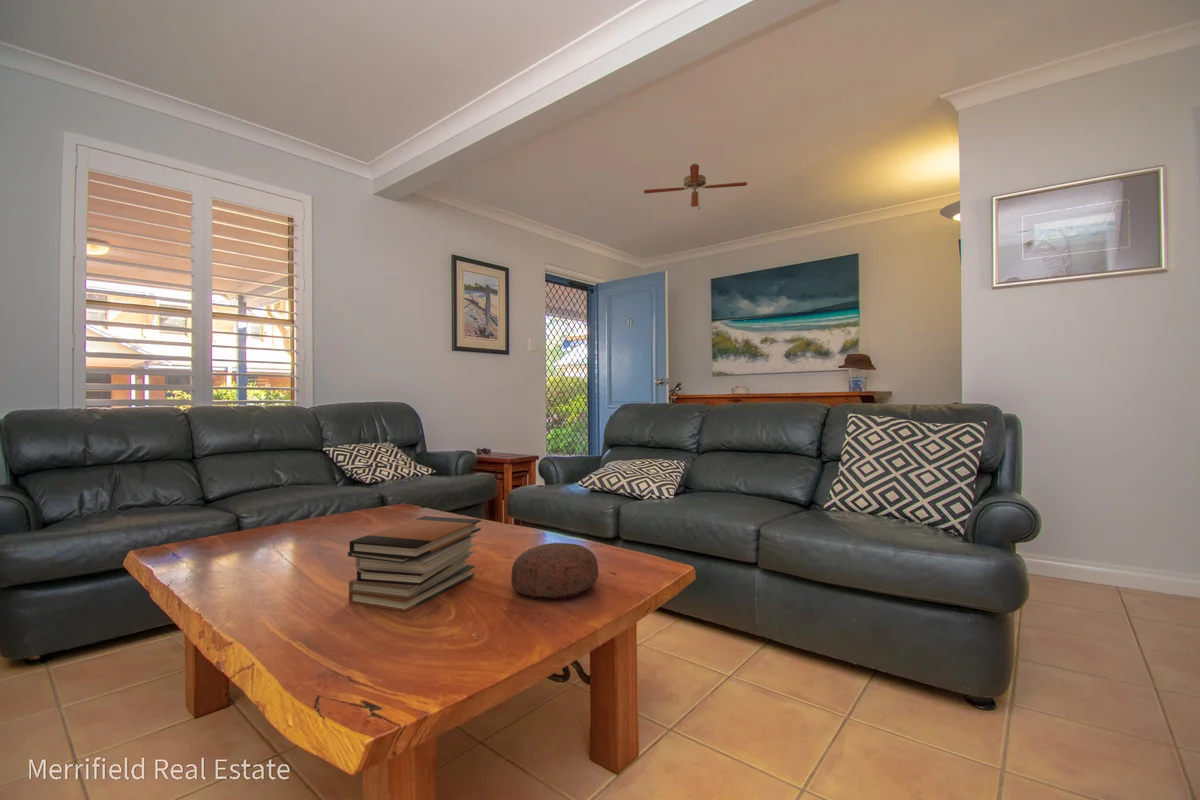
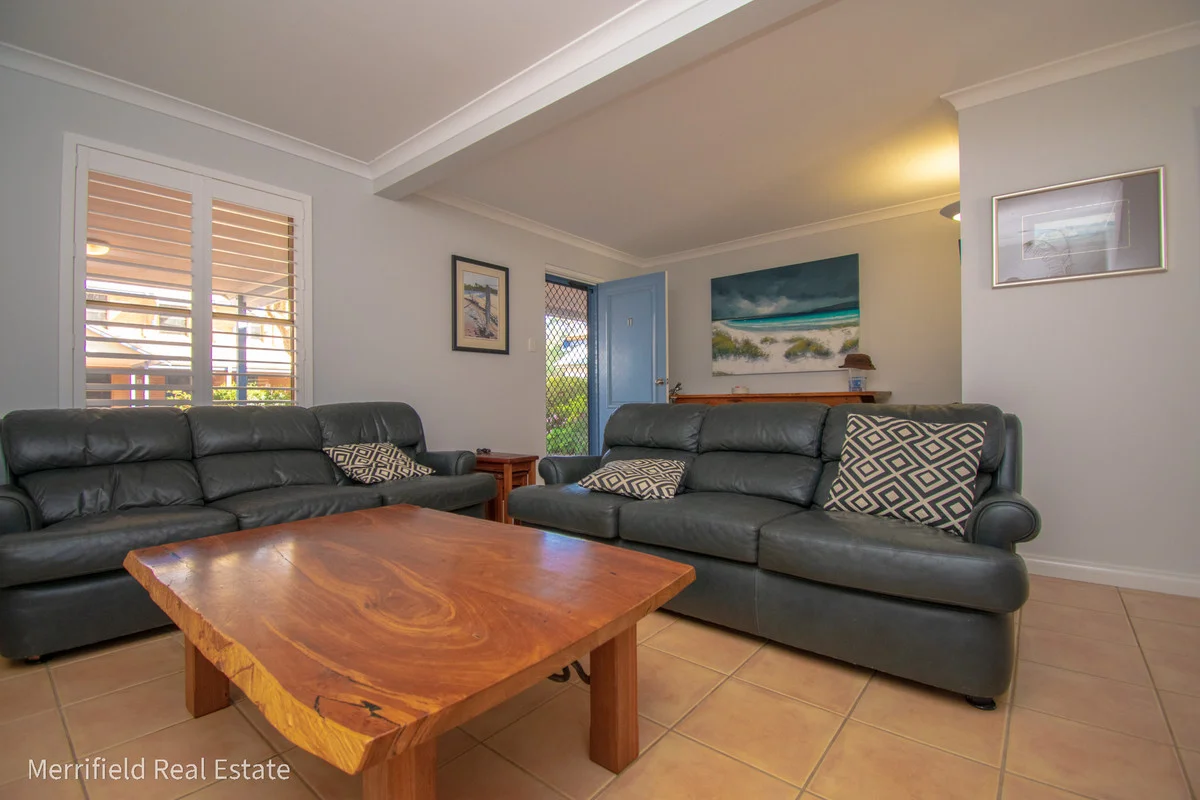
- book stack (419, 558)
- ceiling fan (694, 187)
- decorative bowl (555, 567)
